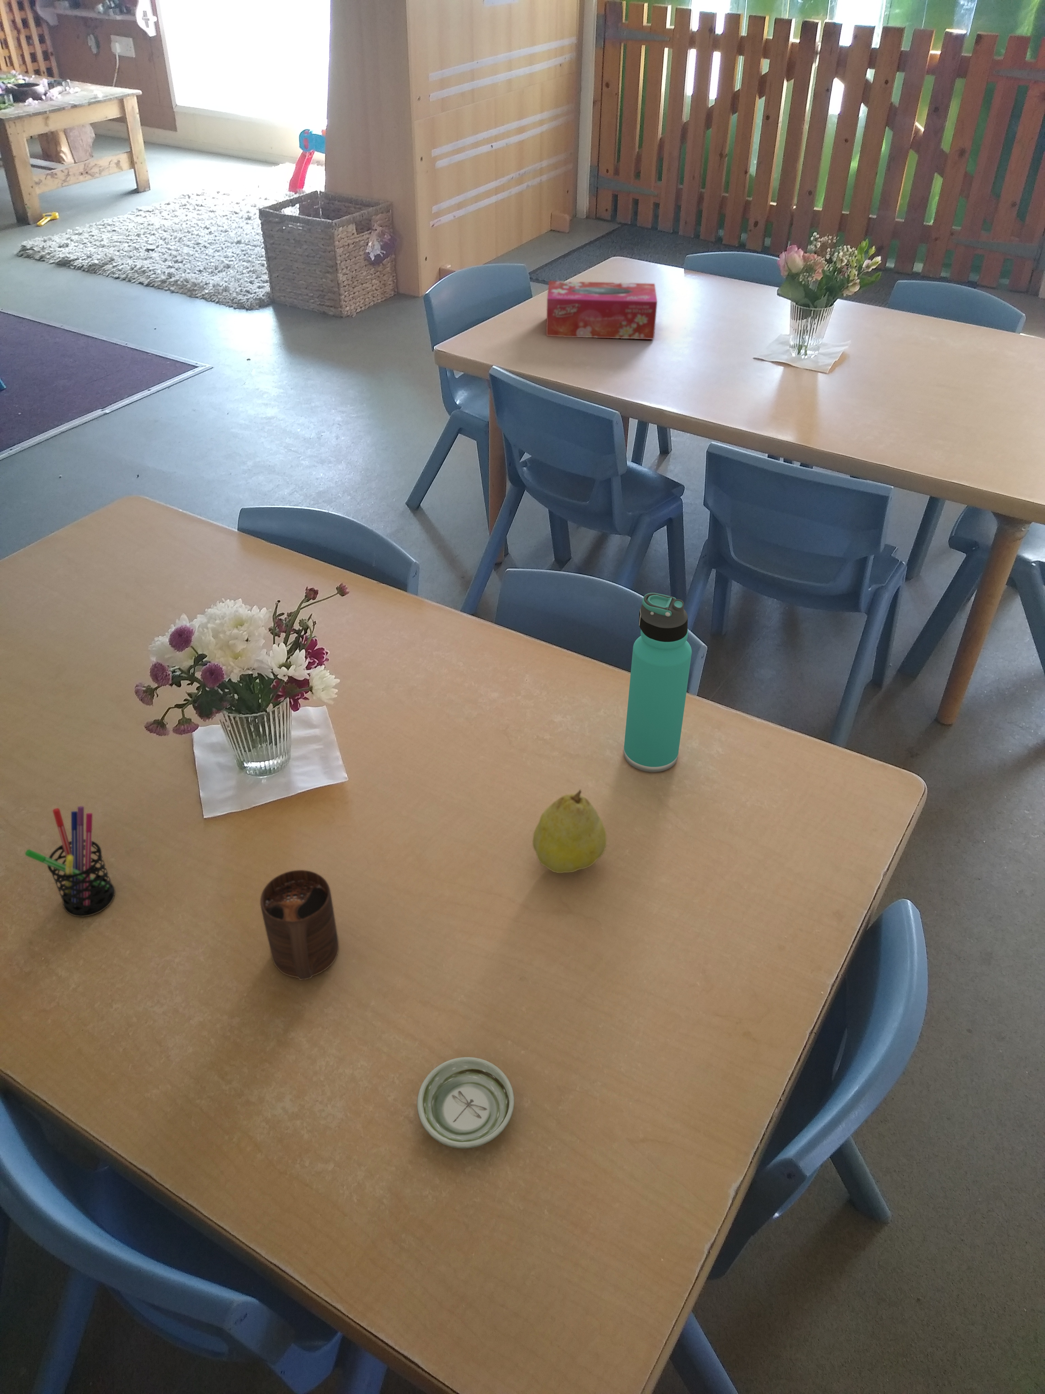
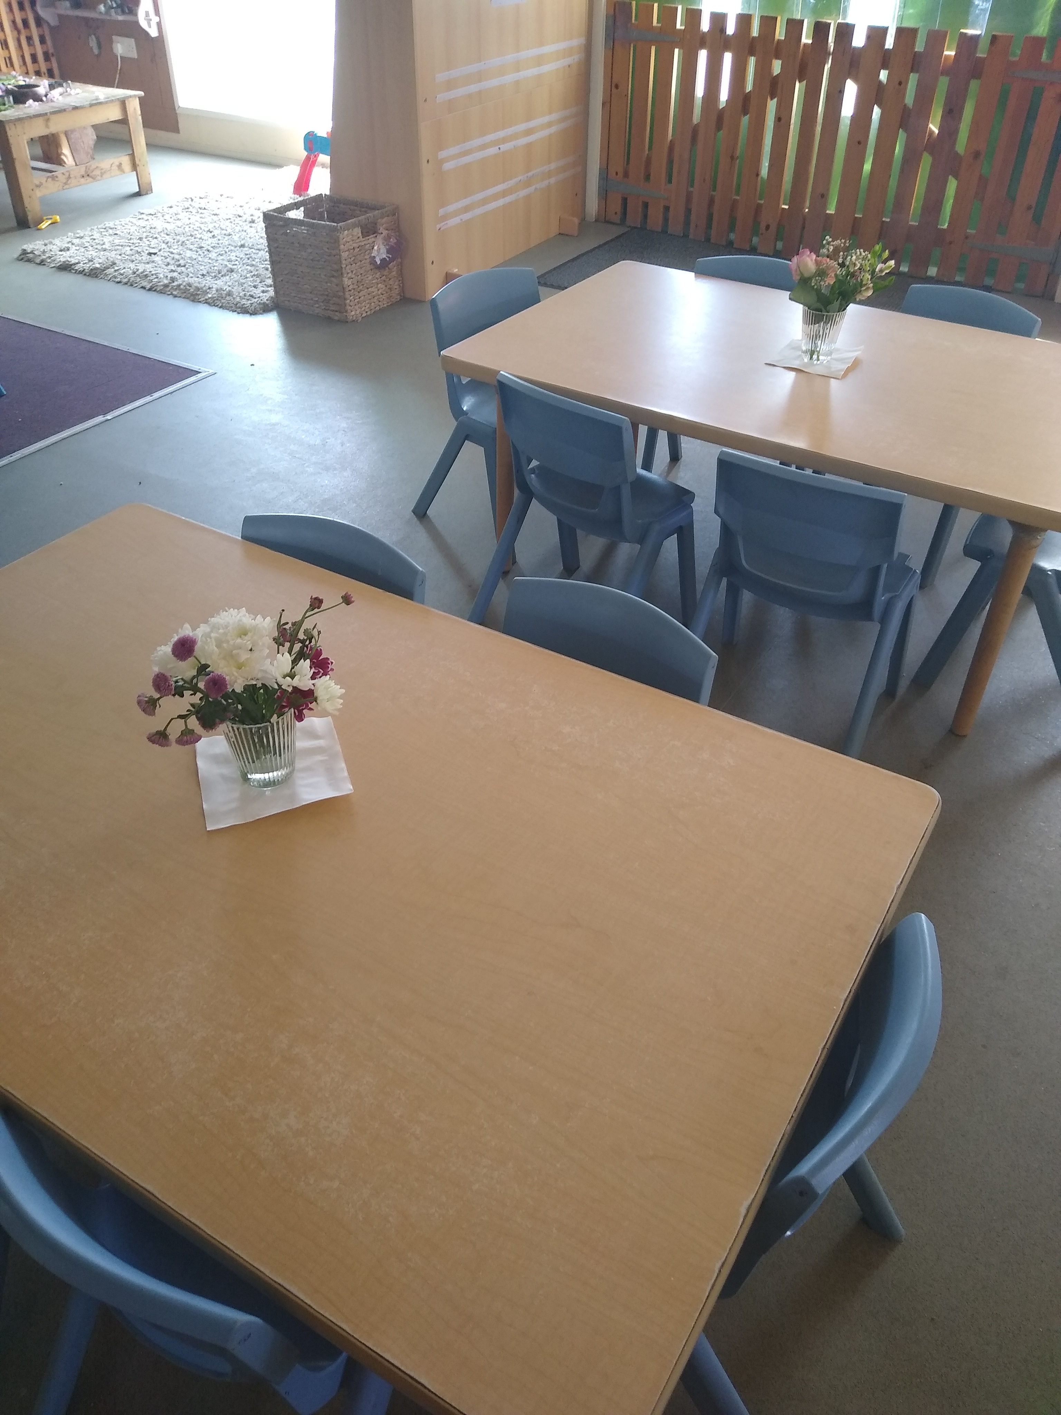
- saucer (465, 1106)
- pen holder (69, 863)
- thermos bottle (659, 682)
- tissue box (600, 310)
- cup (304, 932)
- fruit (570, 830)
